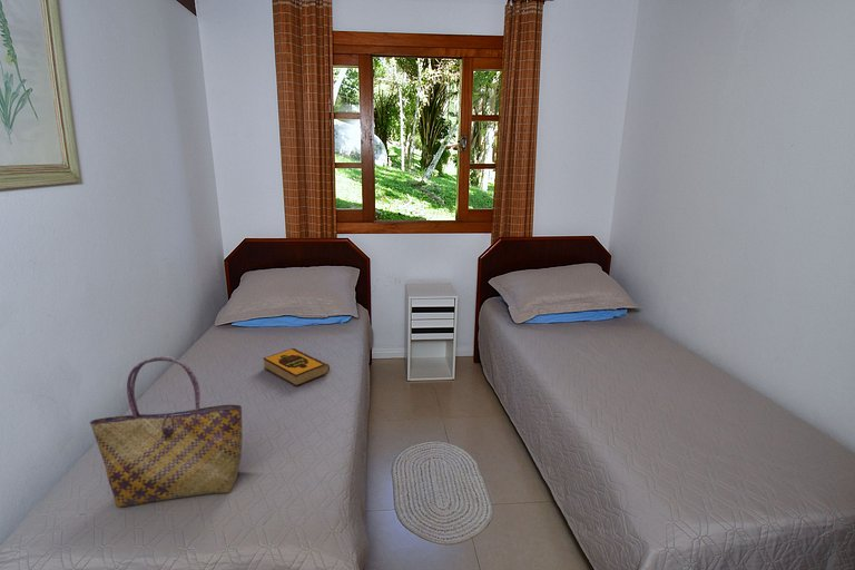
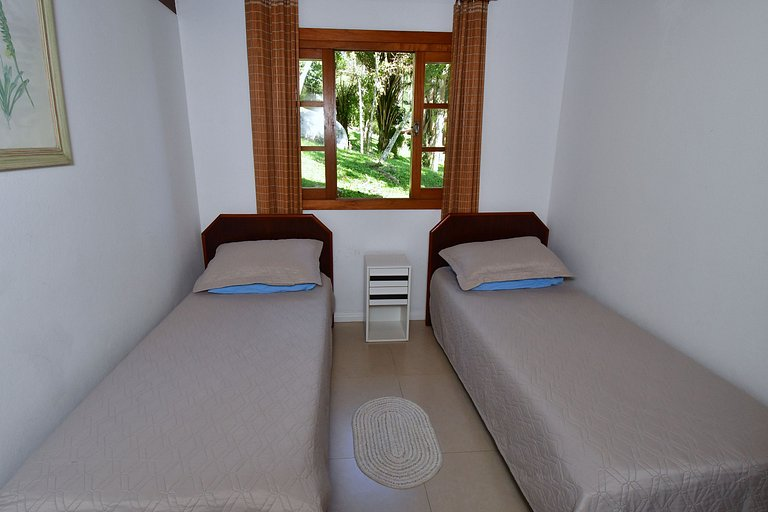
- hardback book (296, 365)
- tote bag (169, 426)
